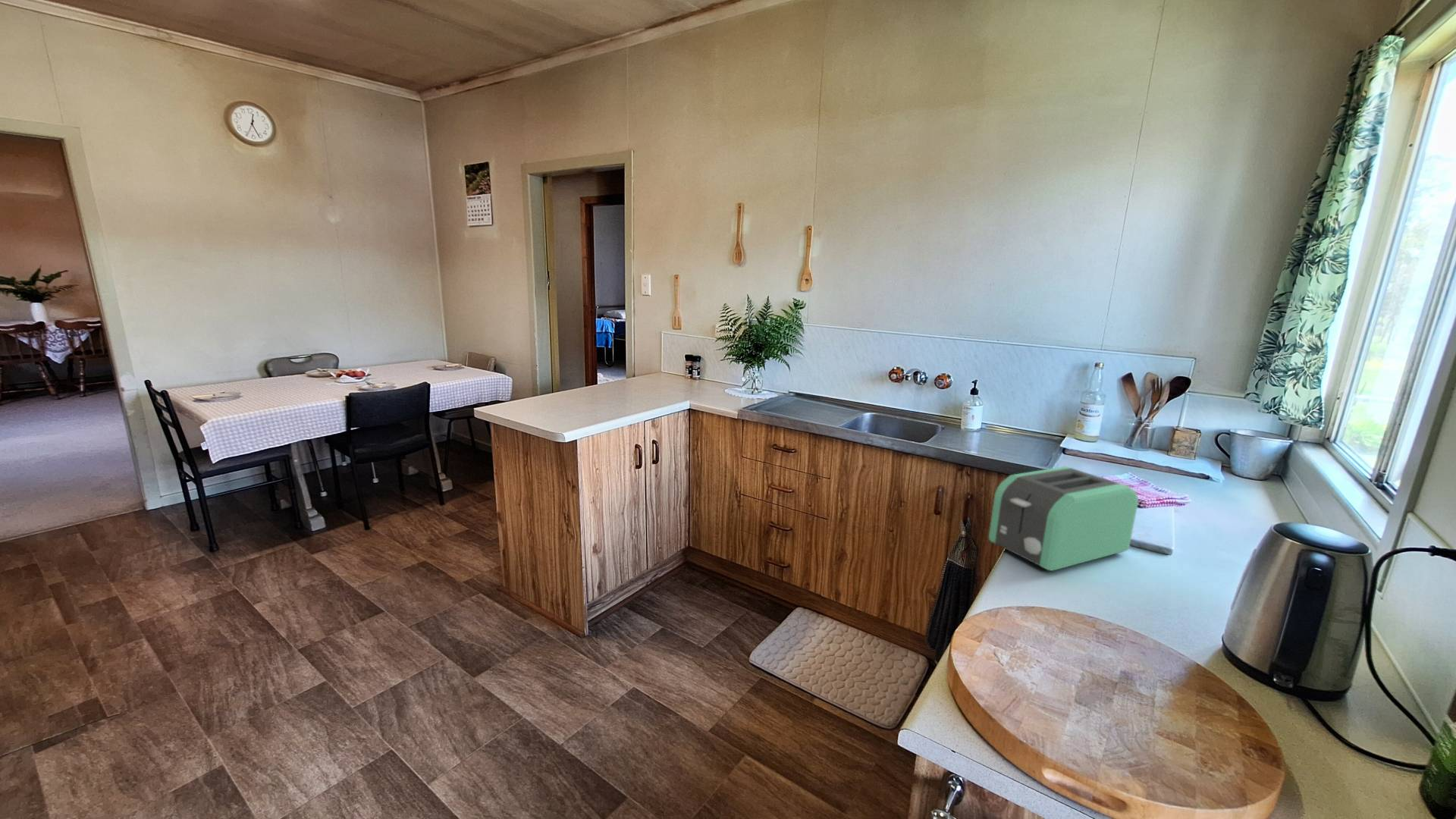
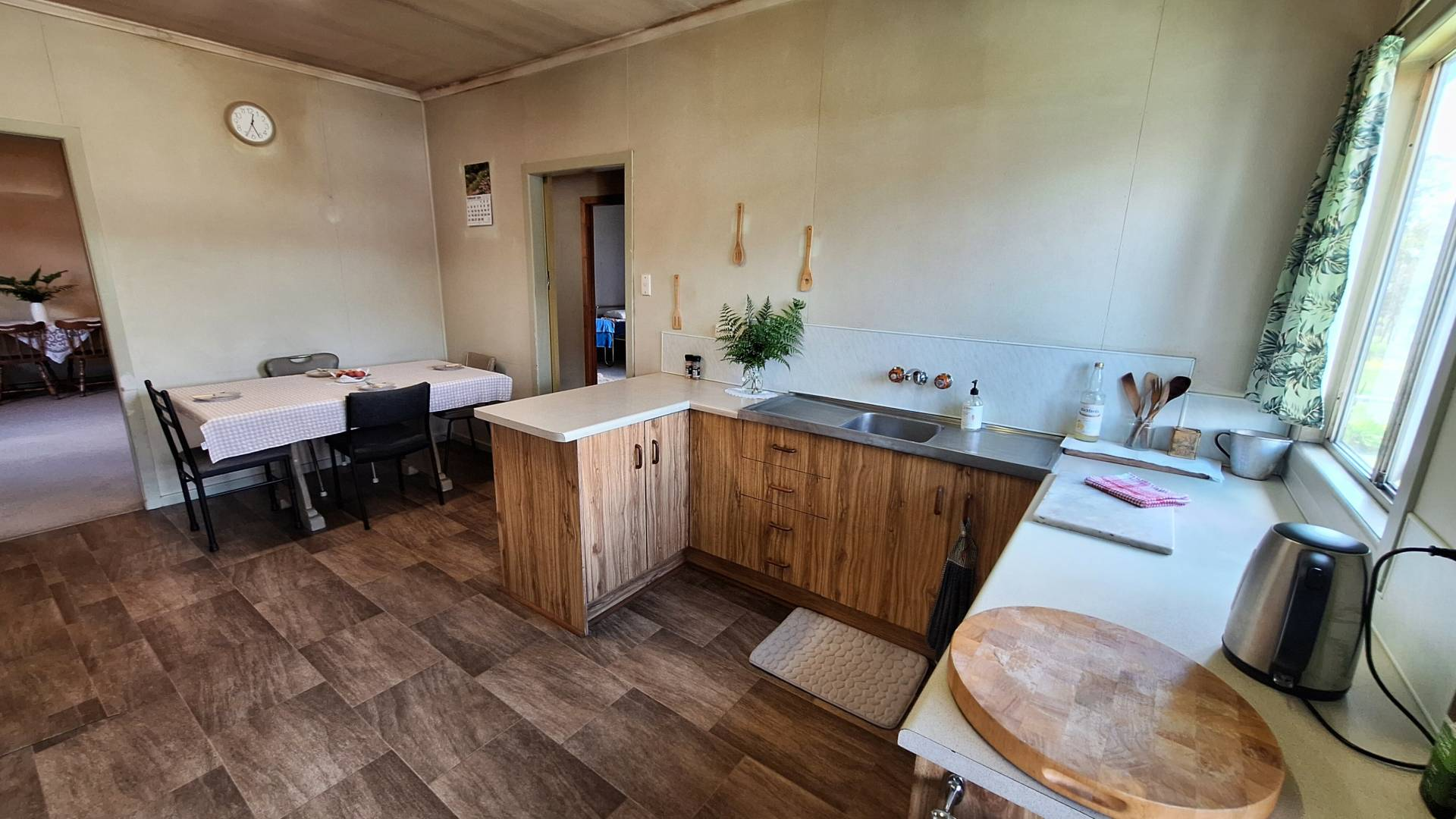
- toaster (1062, 514)
